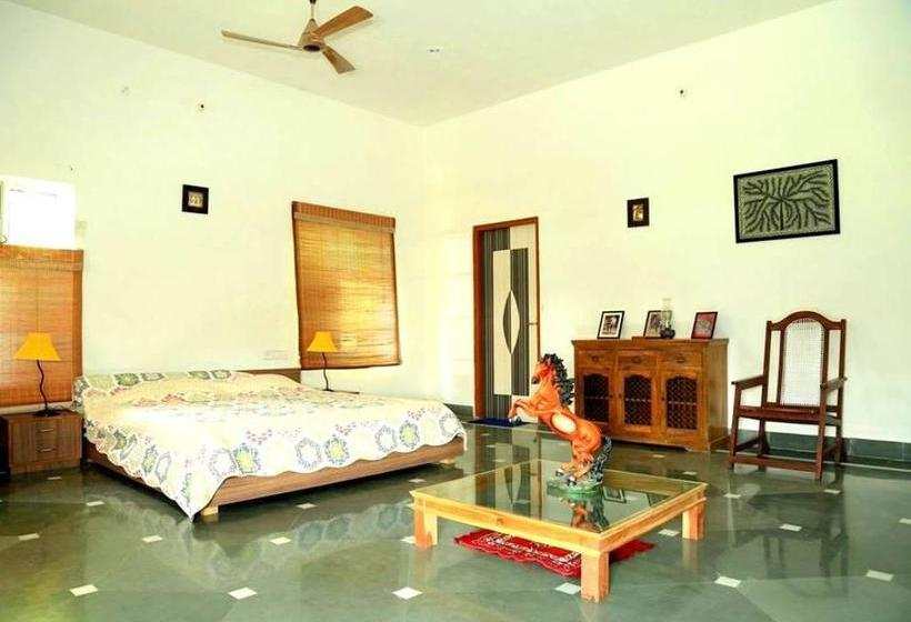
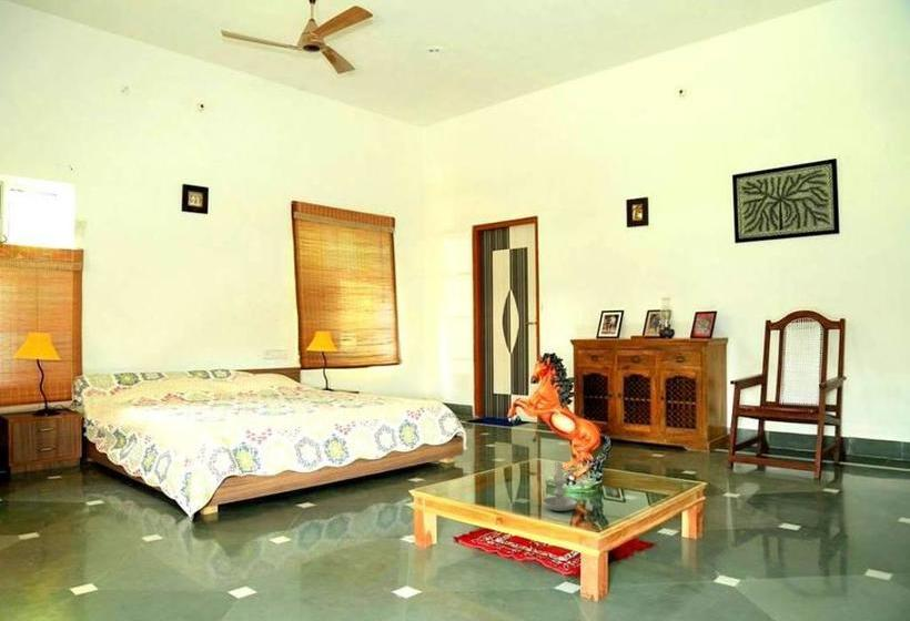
+ candle (559, 483)
